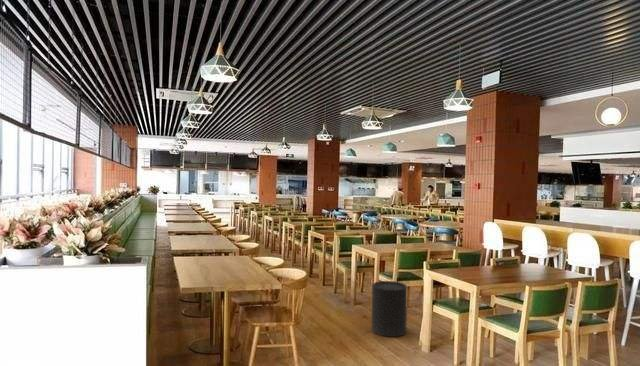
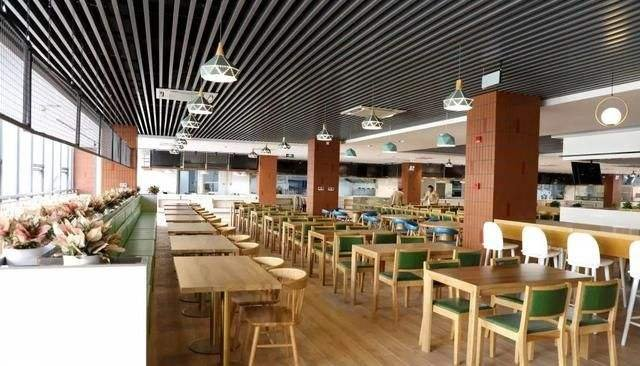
- trash can (389, 307)
